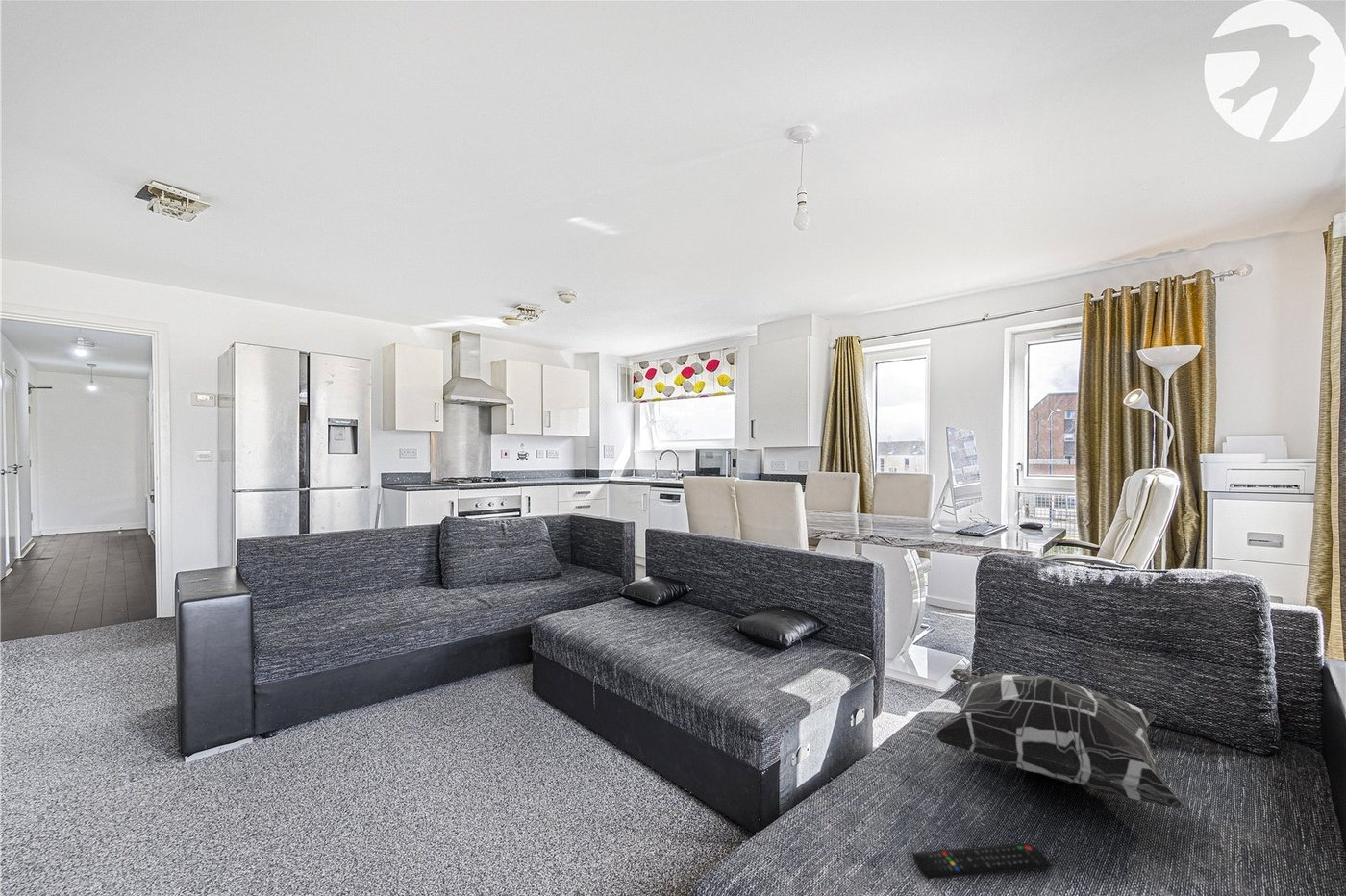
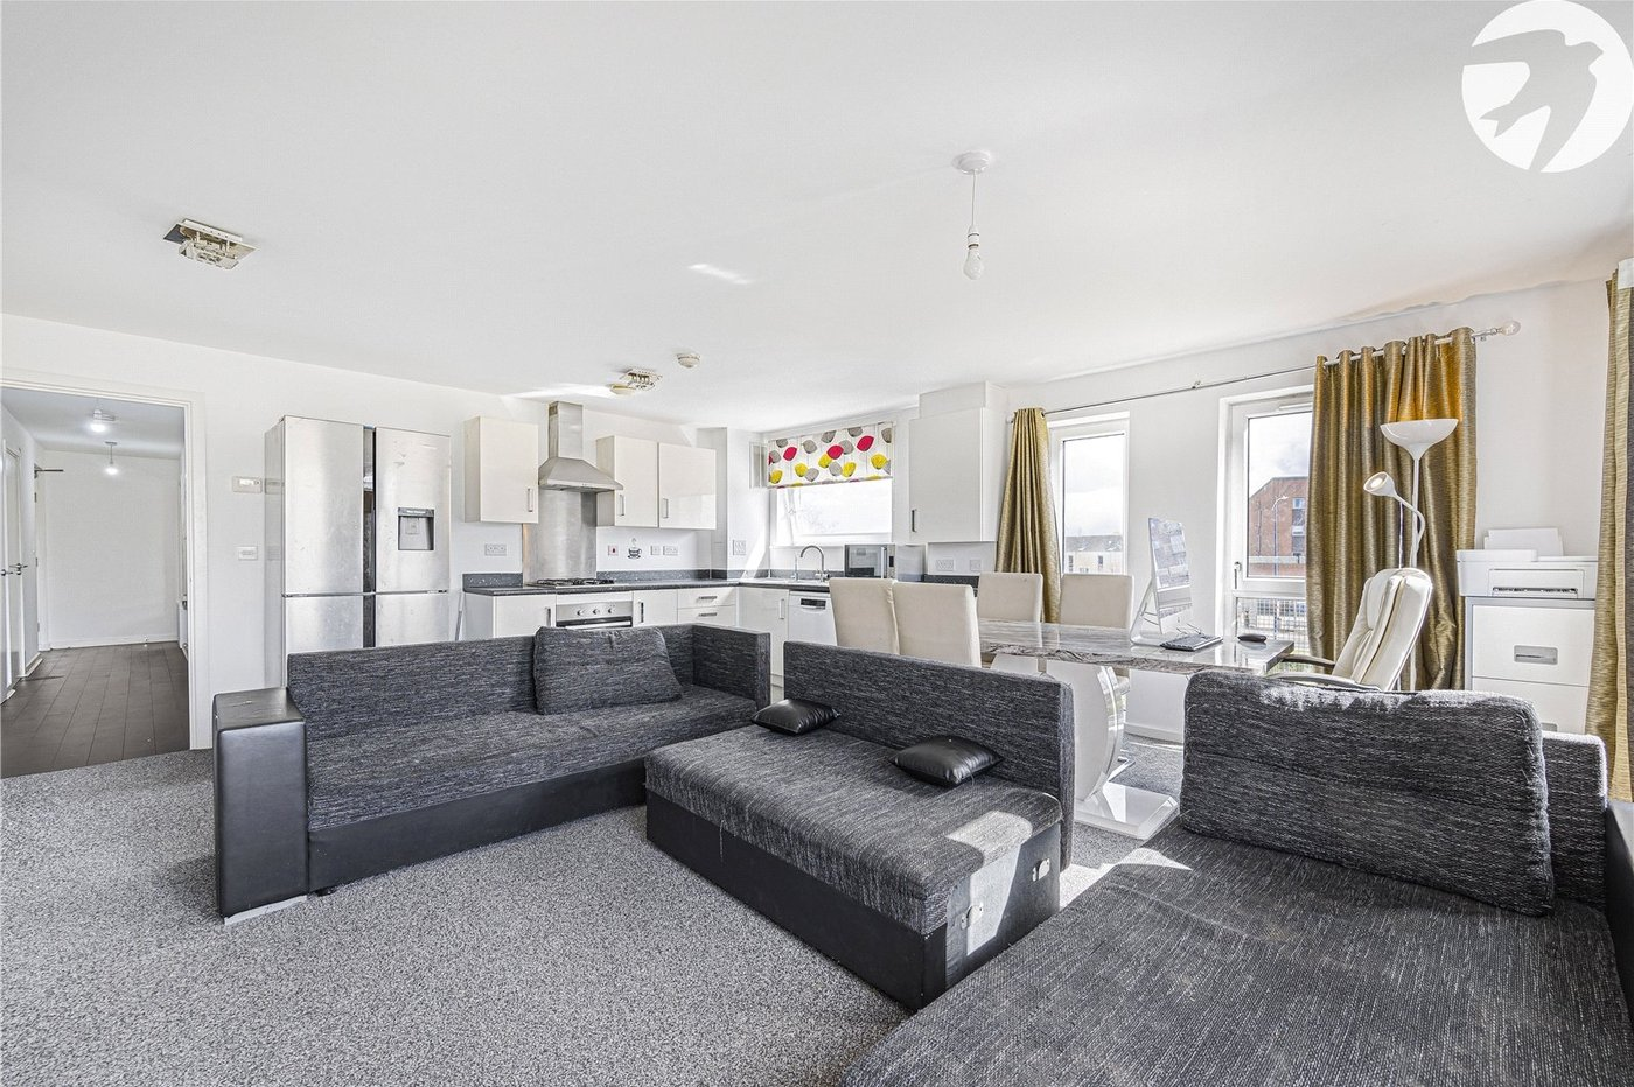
- decorative pillow (1042, 721)
- remote control (982, 861)
